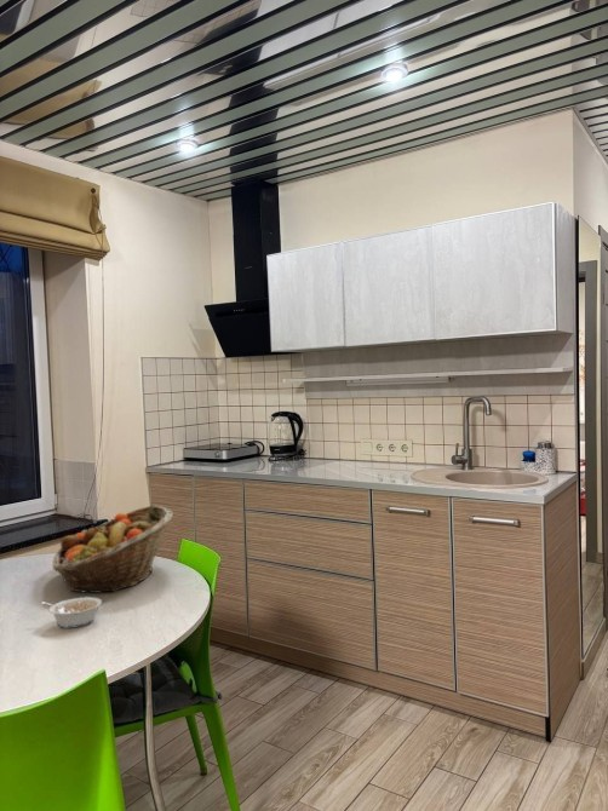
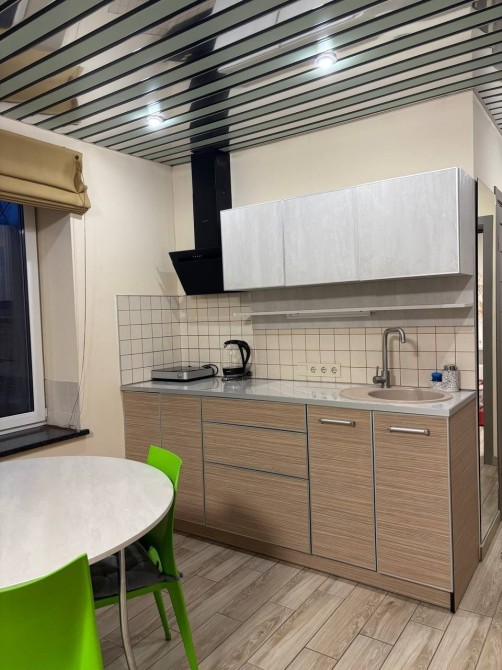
- fruit basket (114, 545)
- legume (74, 611)
